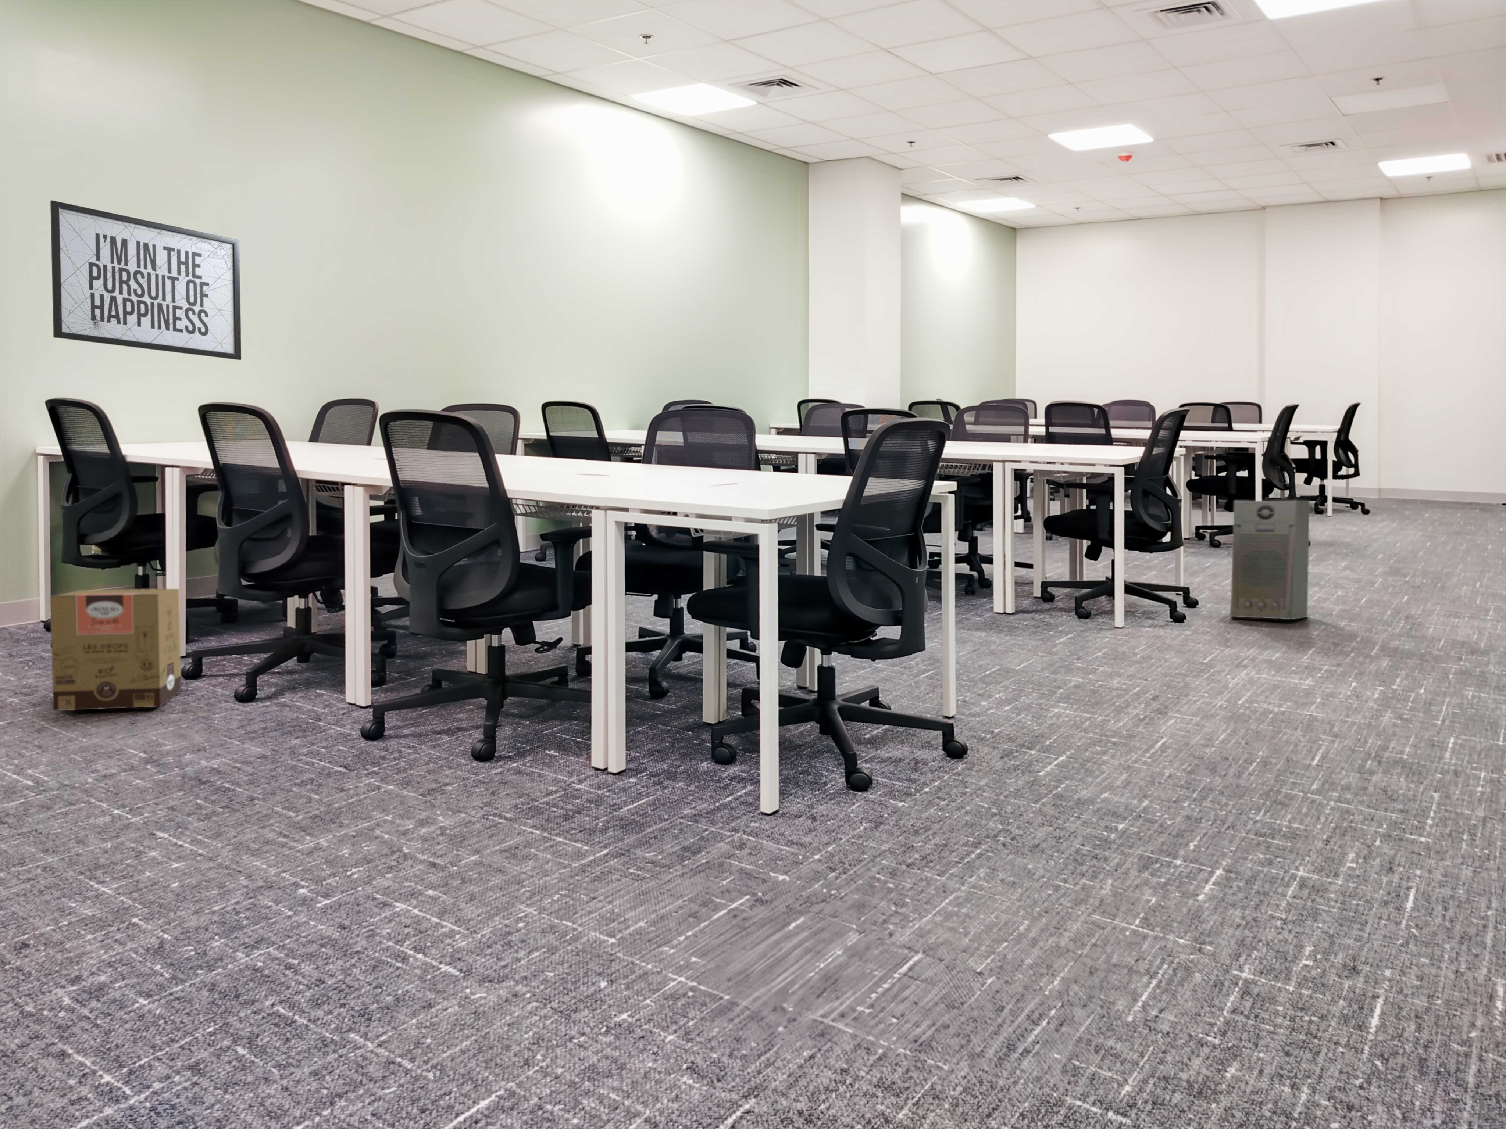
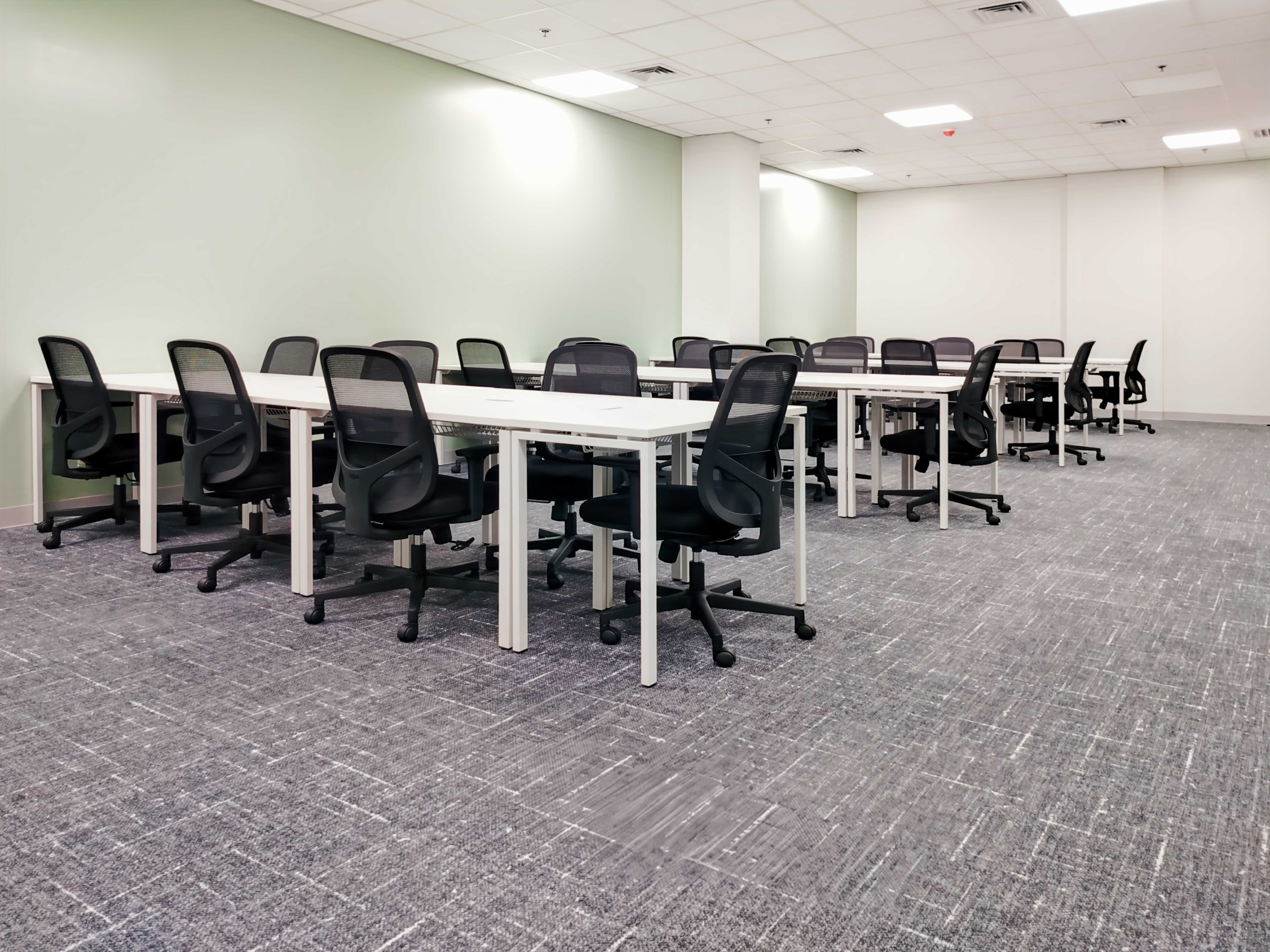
- fan (1271, 557)
- cardboard box (119, 646)
- mirror (152, 286)
